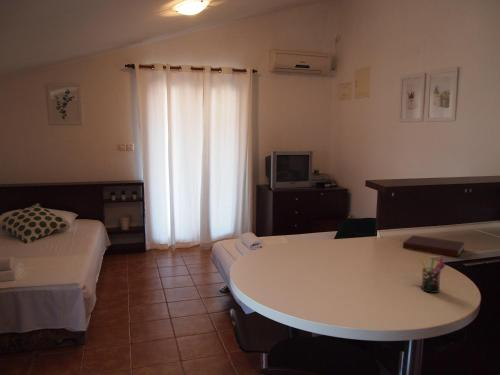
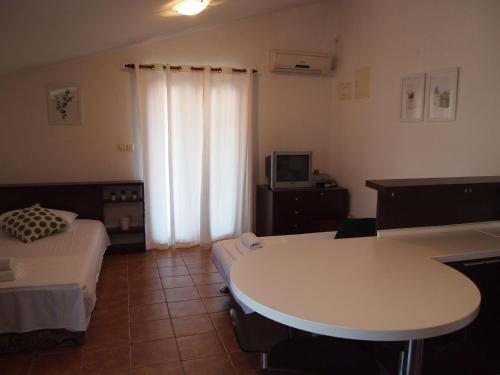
- notebook (433, 245)
- pen holder (432, 272)
